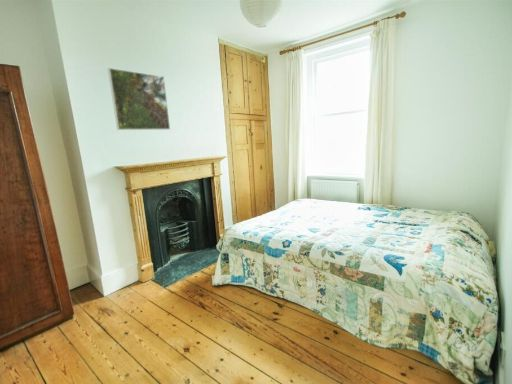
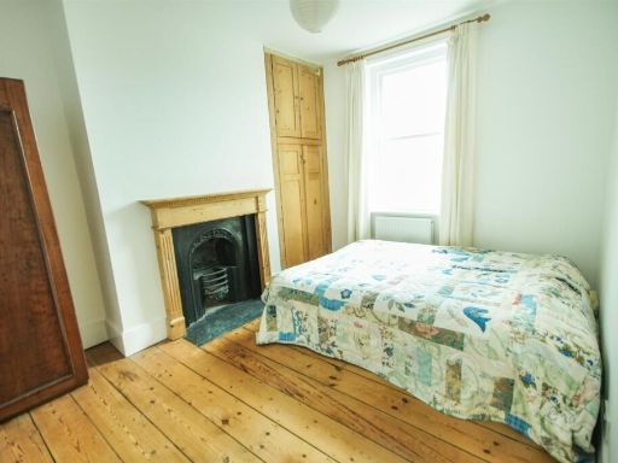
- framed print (141, 101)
